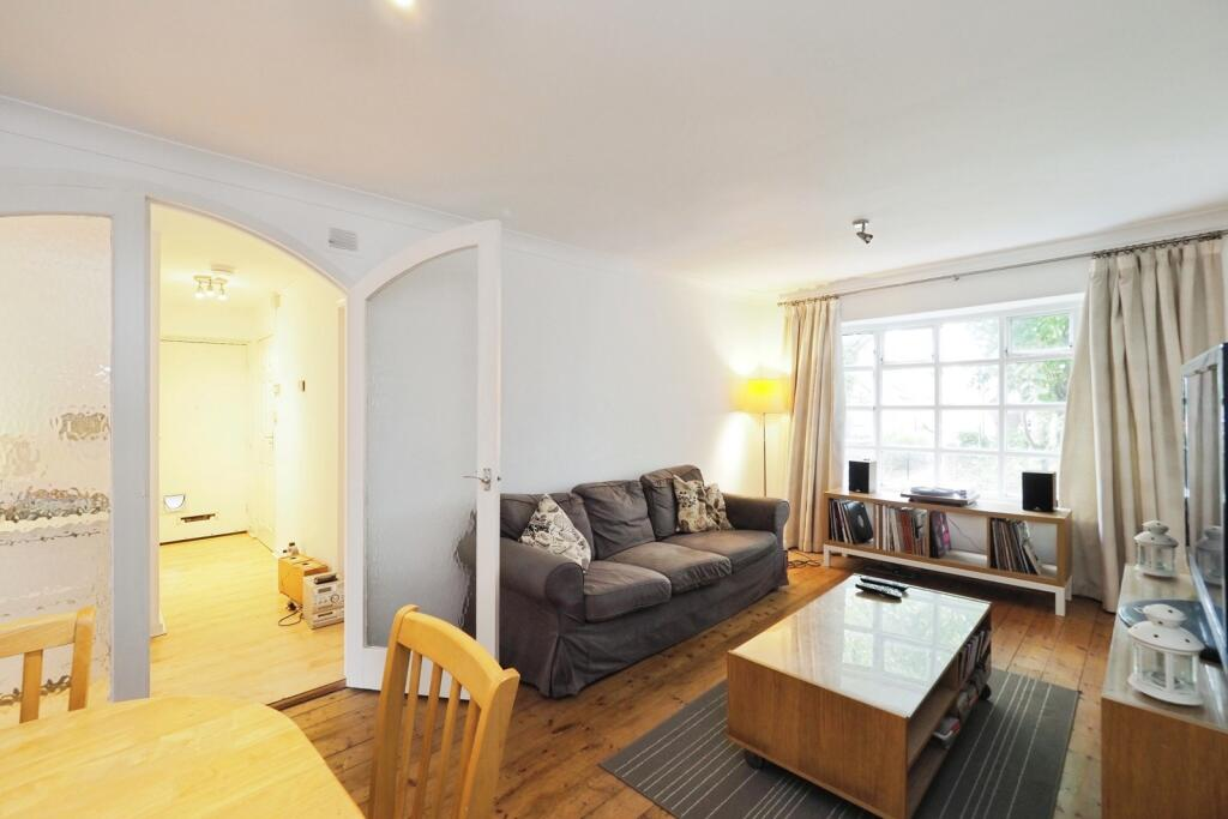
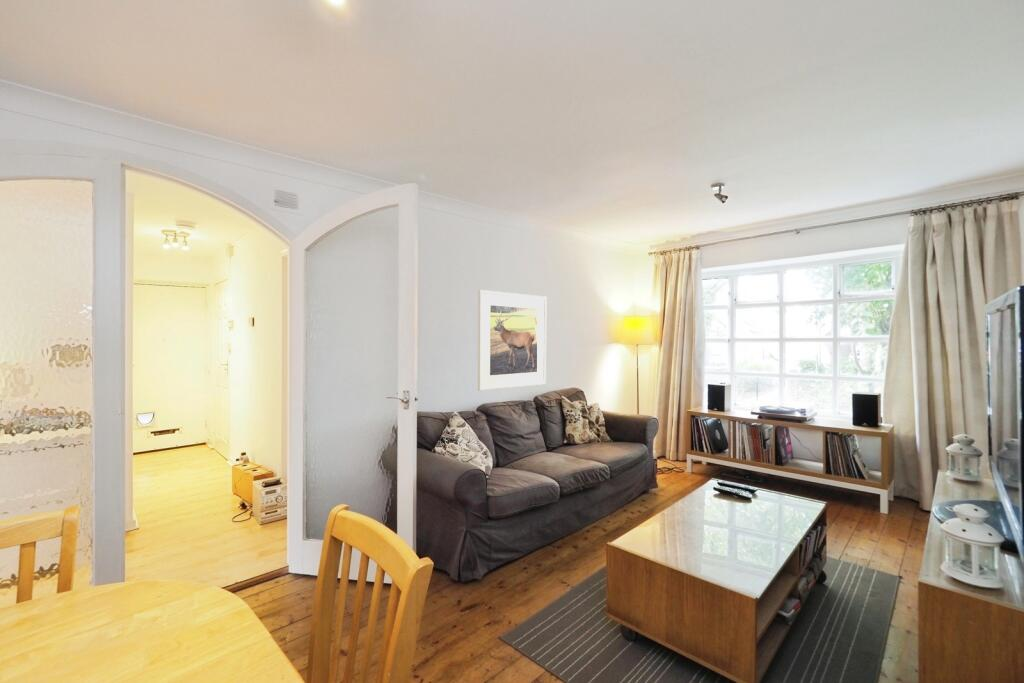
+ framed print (514, 340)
